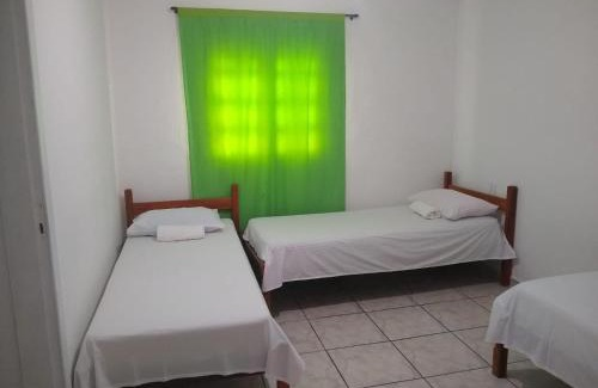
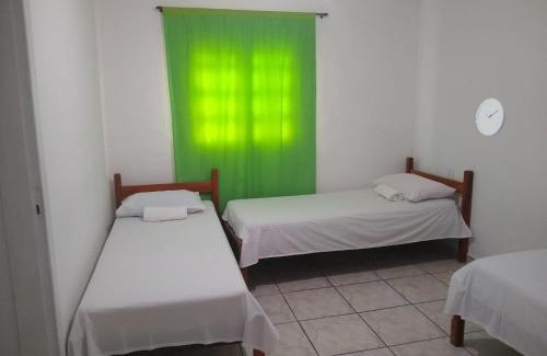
+ wall clock (489, 117)
